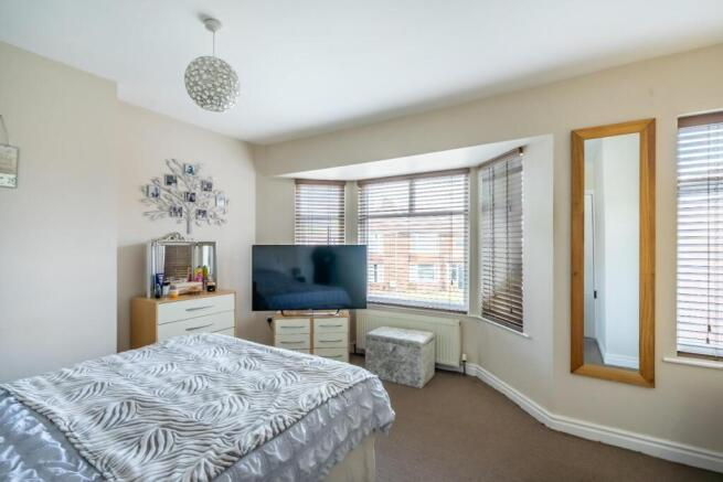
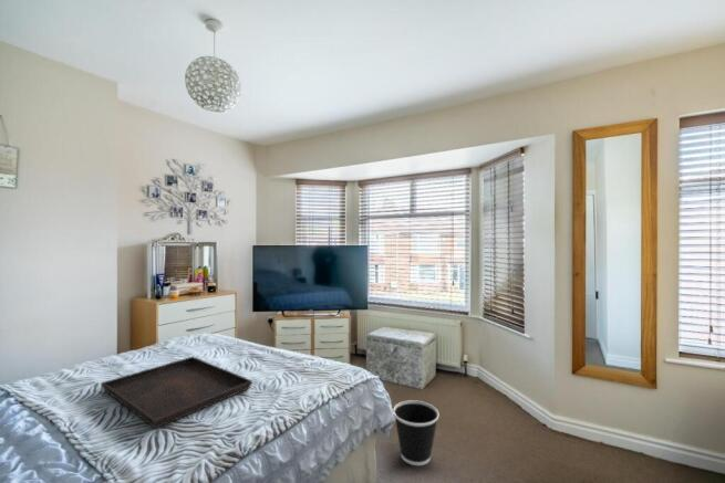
+ serving tray (177, 385)
+ wastebasket (415, 433)
